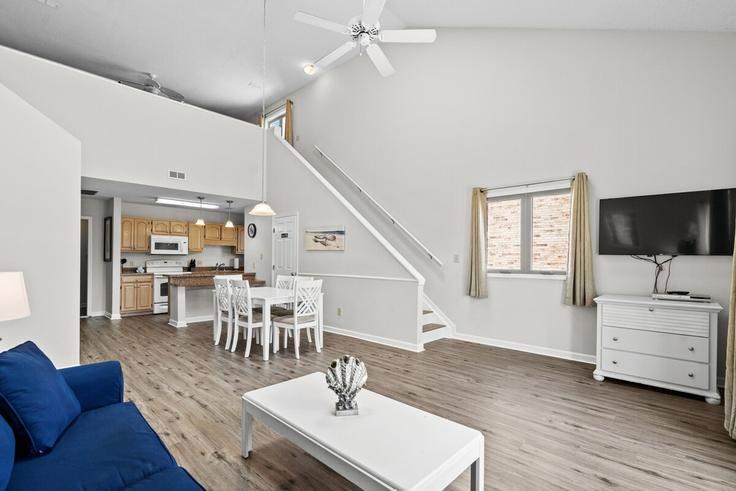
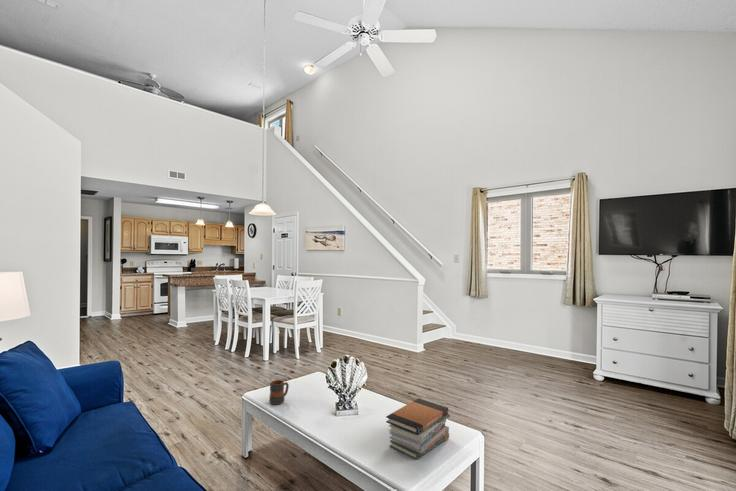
+ book stack (418, 427)
+ mug (279, 391)
